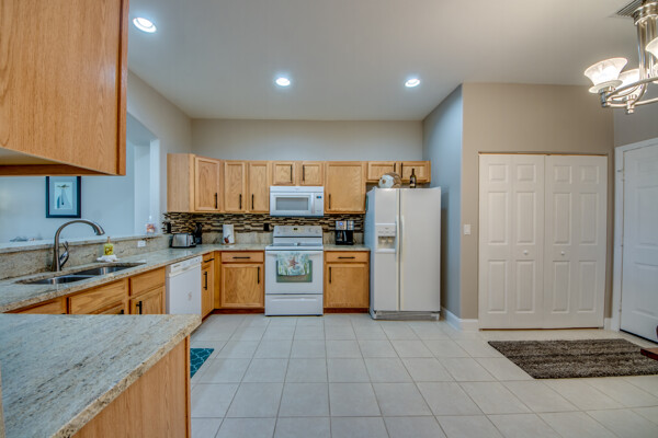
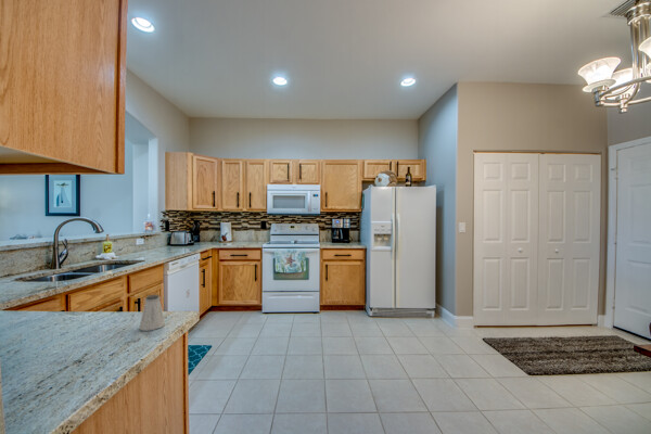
+ saltshaker (152, 310)
